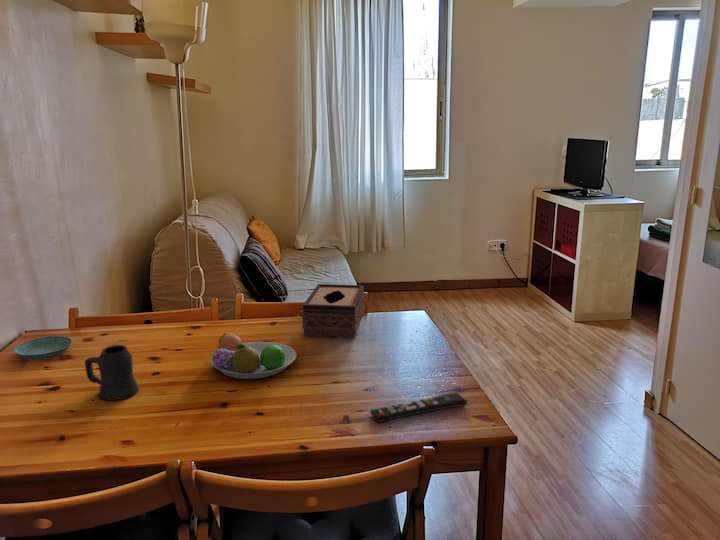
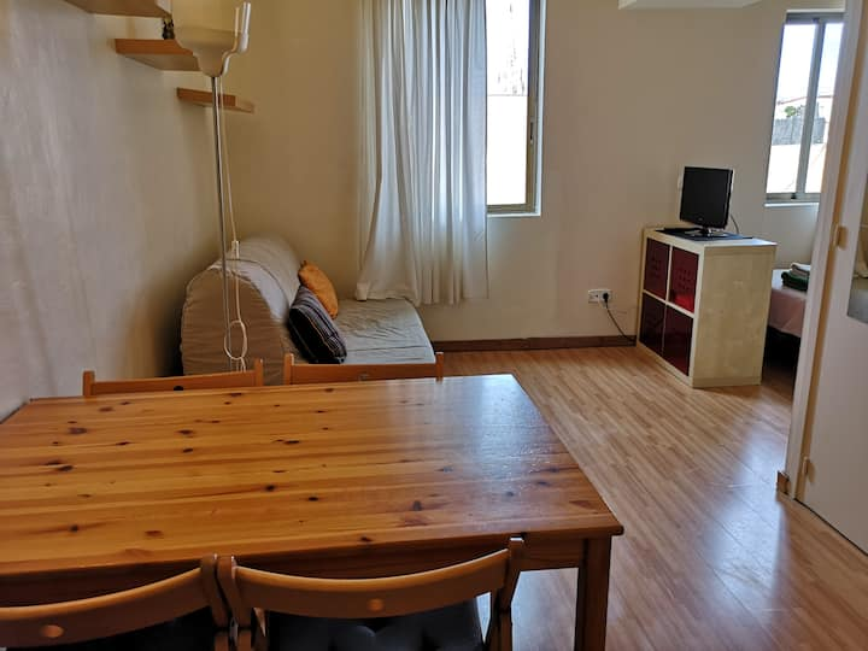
- mug (110, 370)
- remote control (419, 406)
- fruit bowl (254, 350)
- tissue box (335, 309)
- saucer (43, 349)
